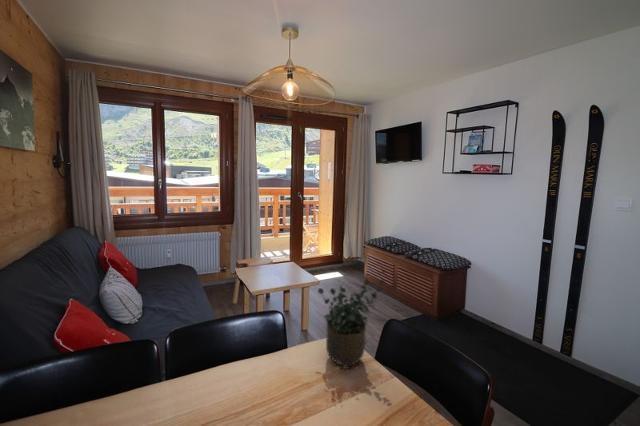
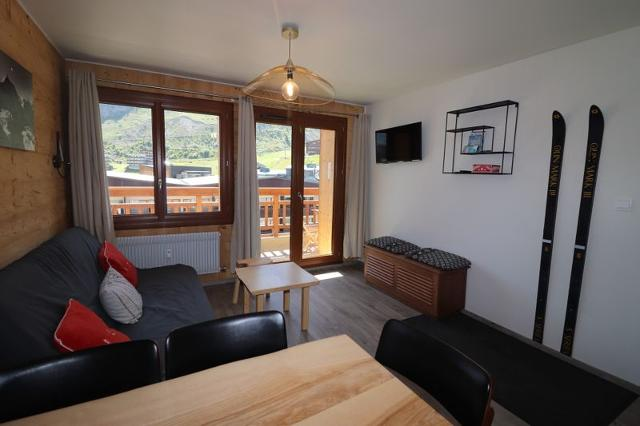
- potted plant (350, 315)
